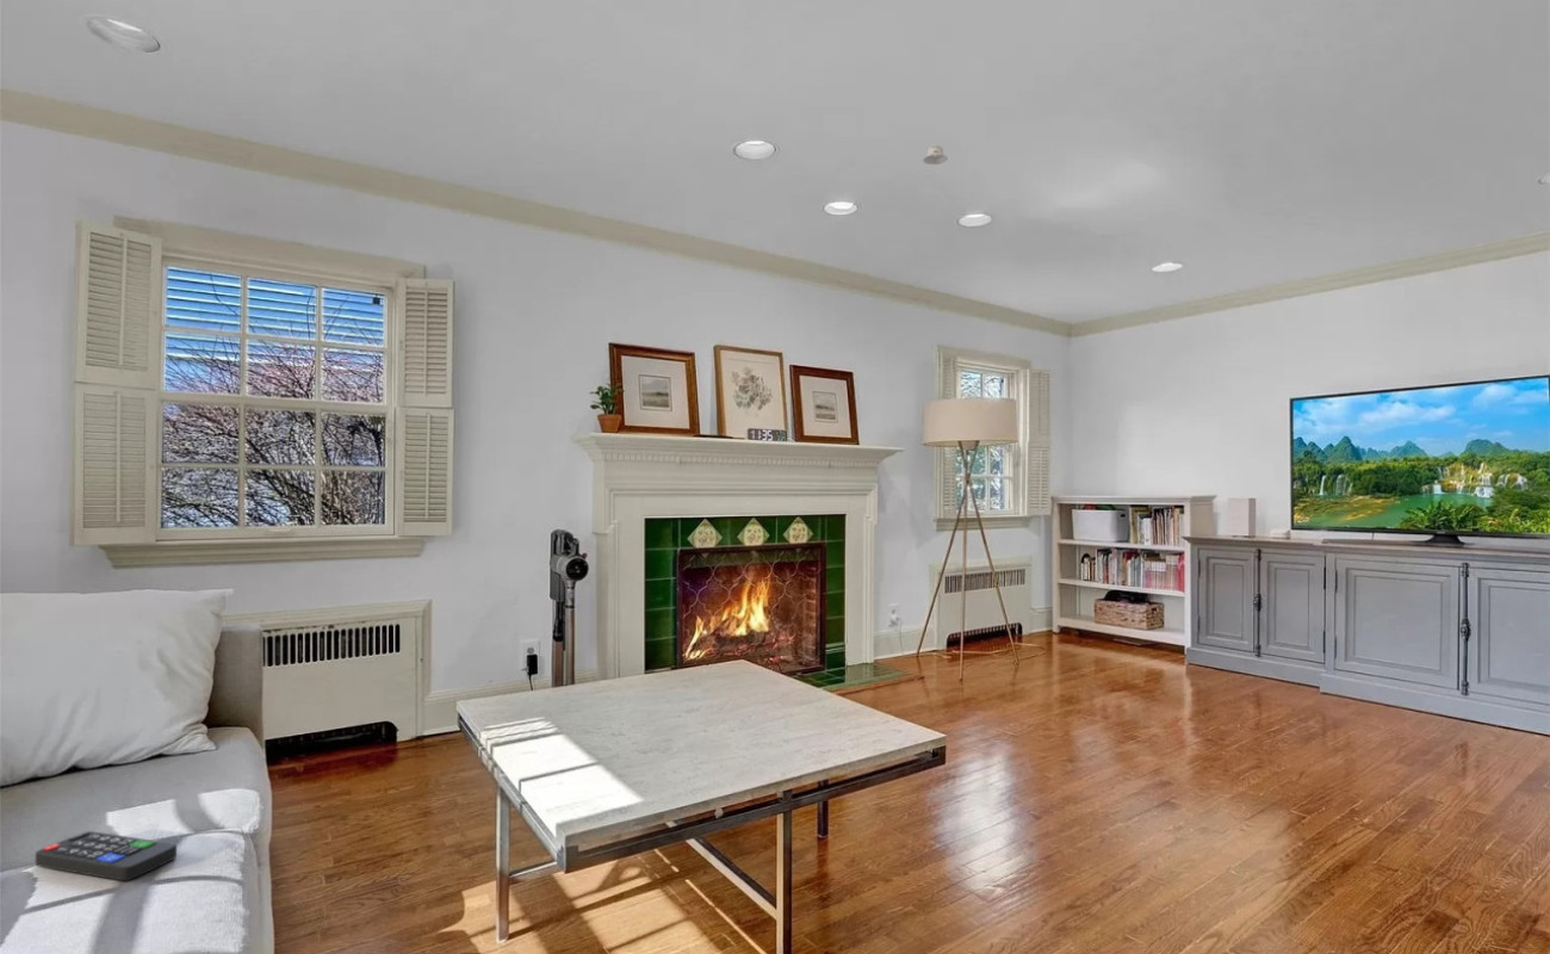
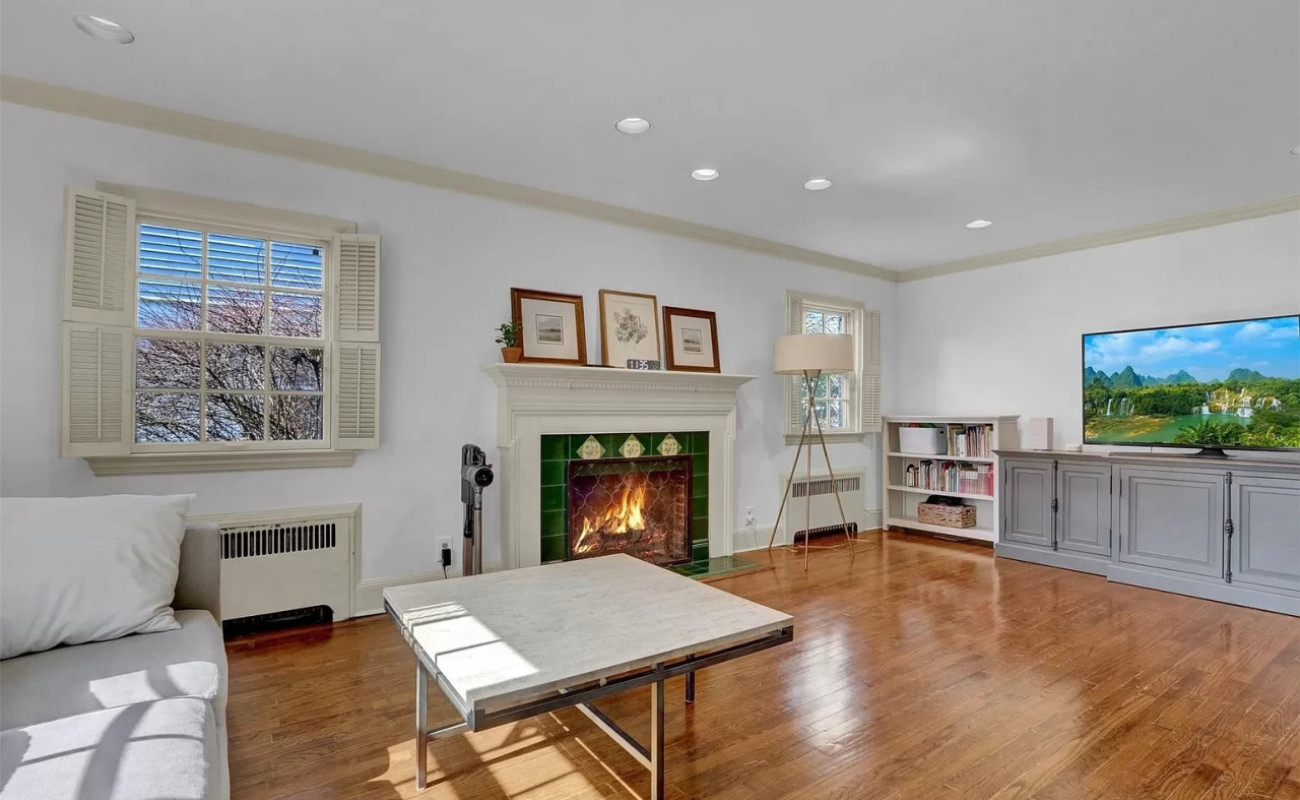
- remote control (106, 854)
- recessed light (935, 154)
